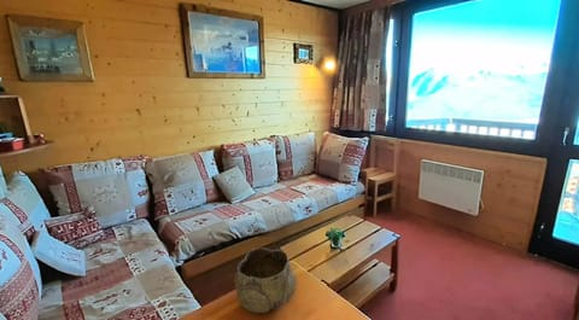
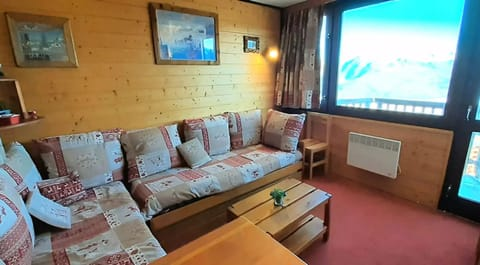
- decorative bowl (264, 280)
